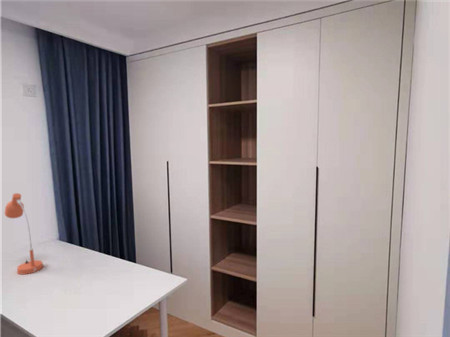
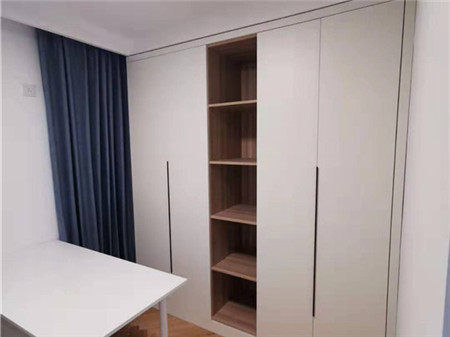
- desk lamp (28, 230)
